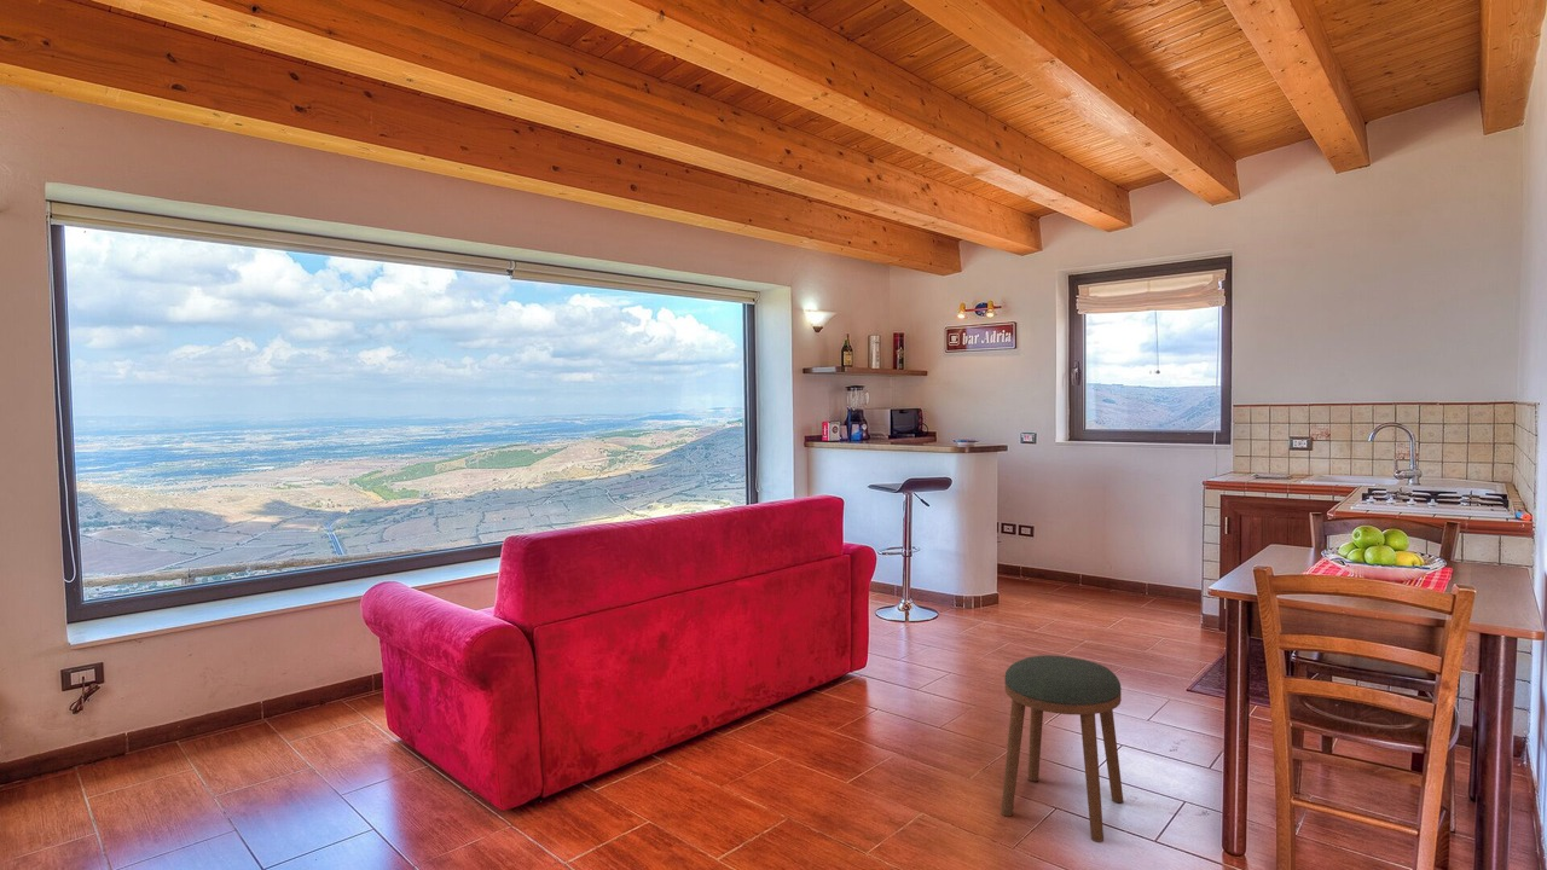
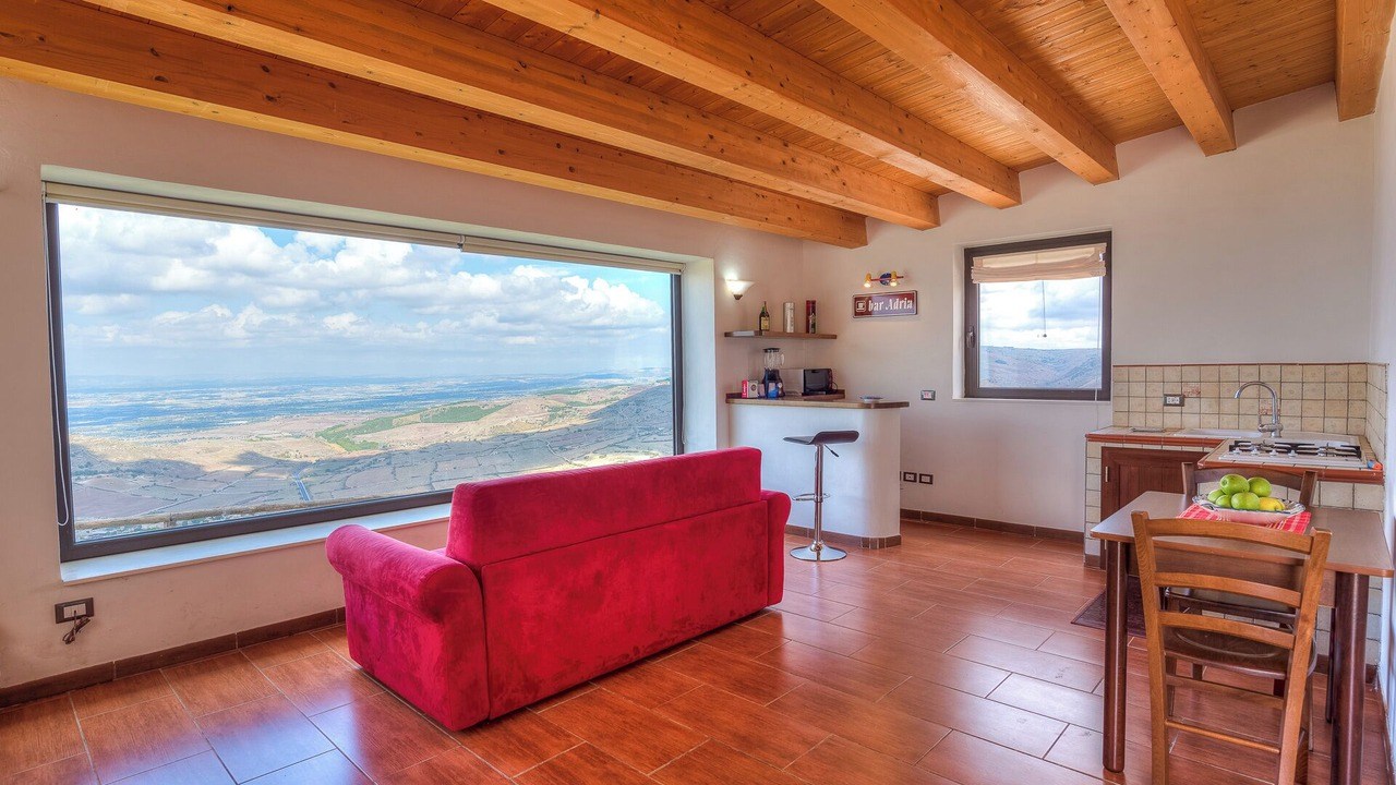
- stool (1082, 736)
